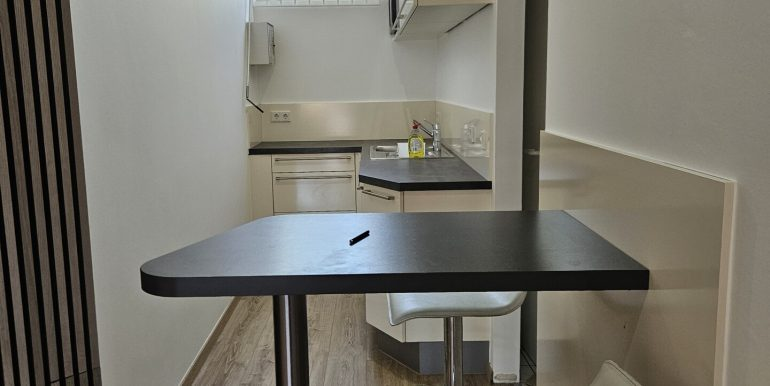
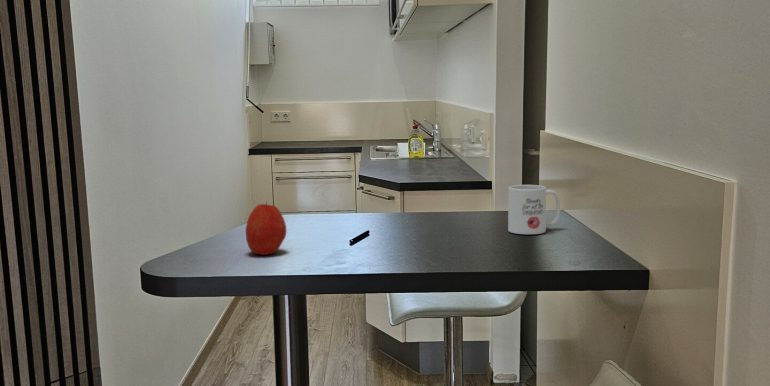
+ mug (534, 208)
+ apple (265, 227)
